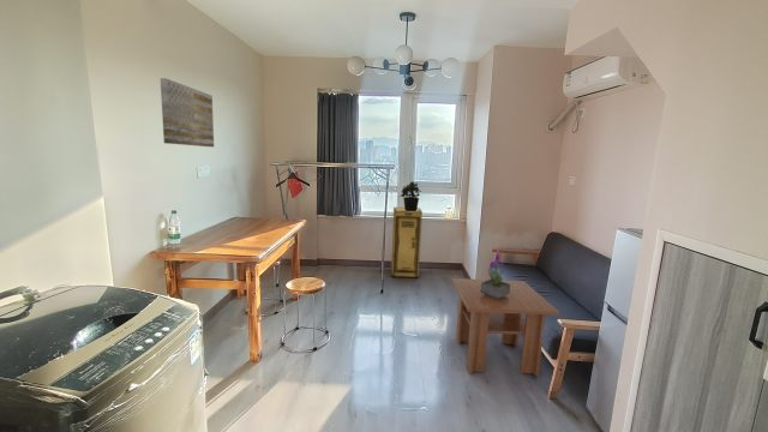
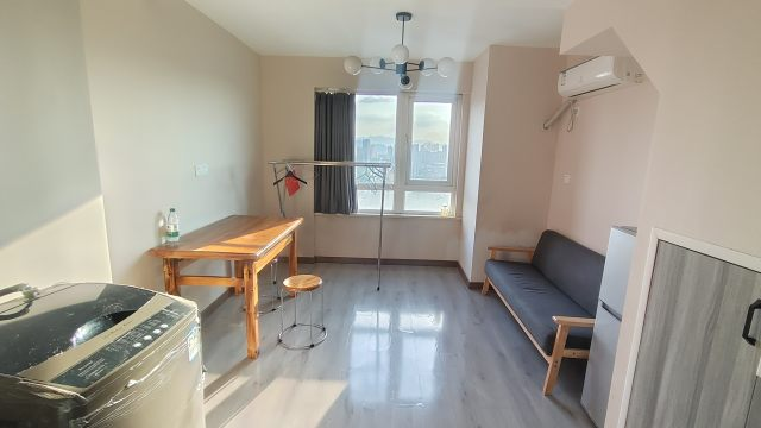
- potted plant (410, 196)
- wall art (190, 116)
- potted plant (496, 271)
- coffee table (496, 324)
- storage cabinet (406, 241)
